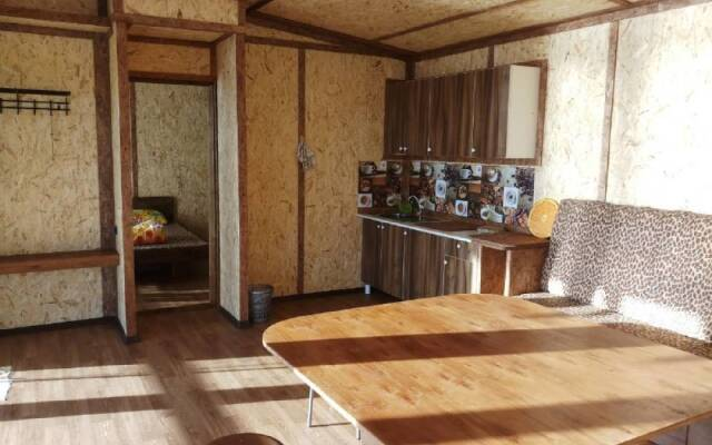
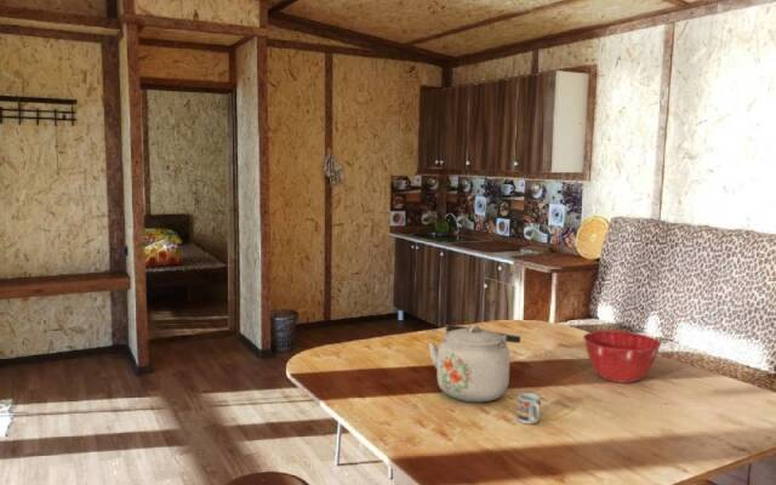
+ kettle (467, 358)
+ mixing bowl (620, 358)
+ cup (530, 410)
